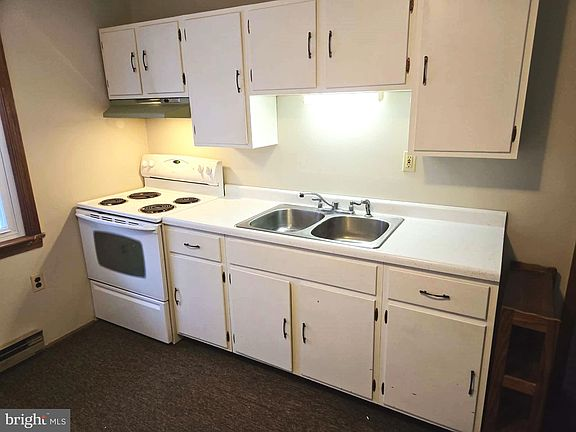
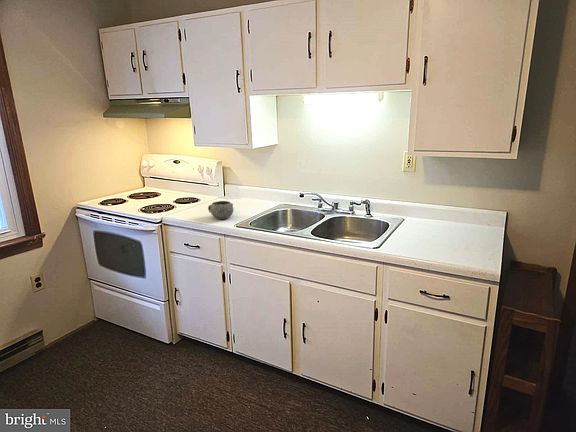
+ decorative bowl (221, 210)
